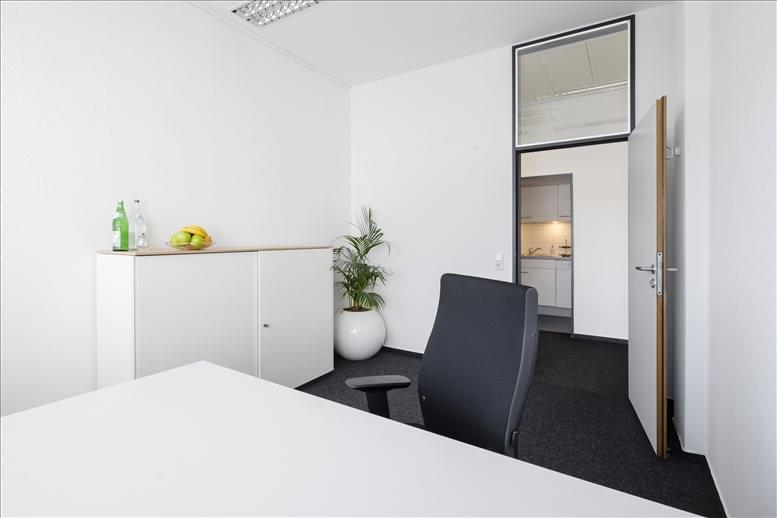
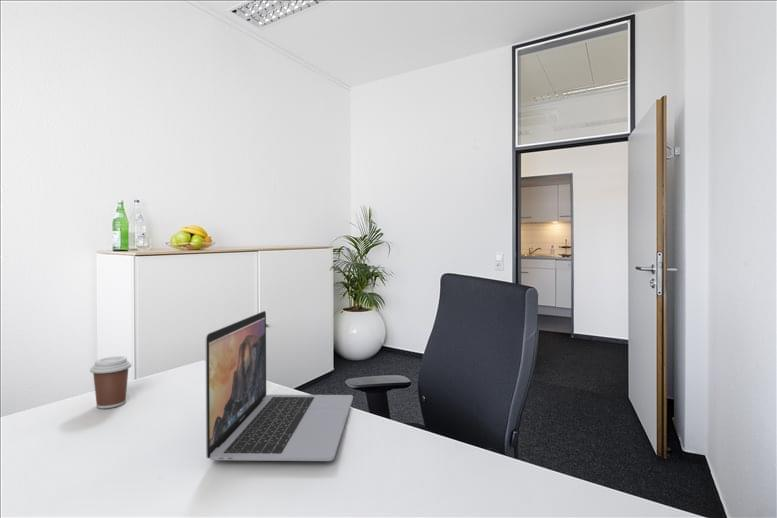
+ laptop (292, 395)
+ coffee cup (111, 381)
